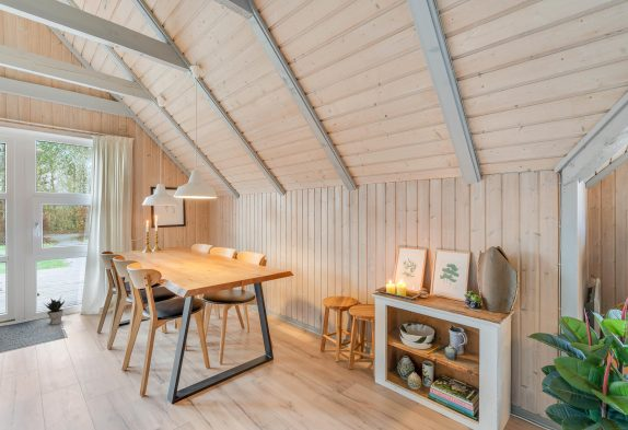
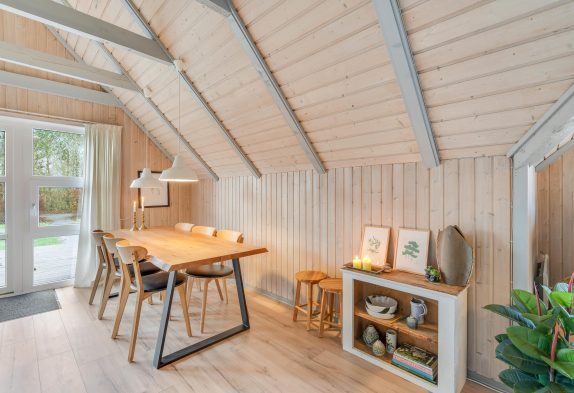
- potted plant (54, 310)
